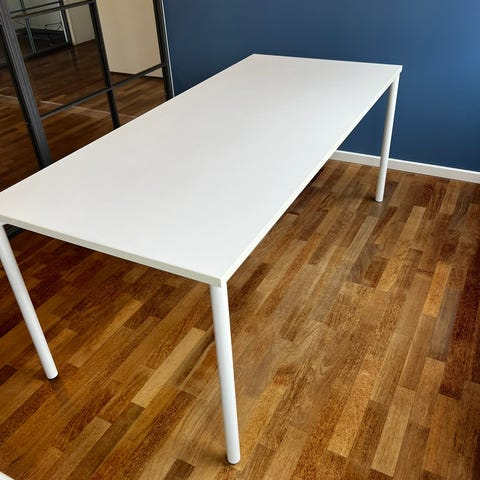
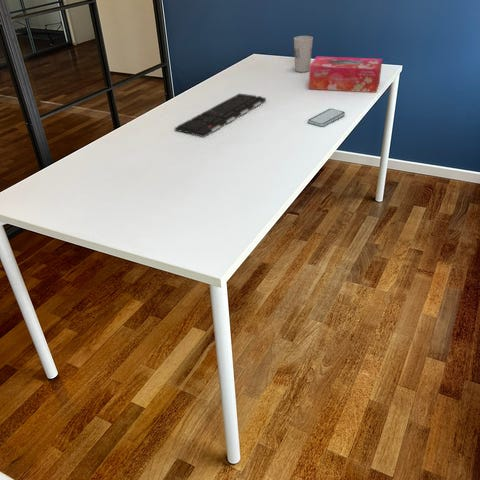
+ keyboard (223, 112)
+ tissue box (345, 73)
+ smartphone (326, 117)
+ cup (302, 54)
